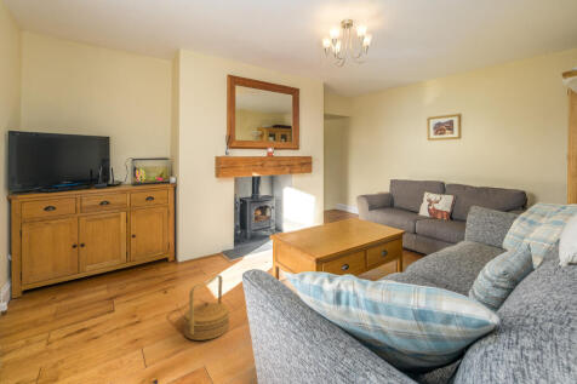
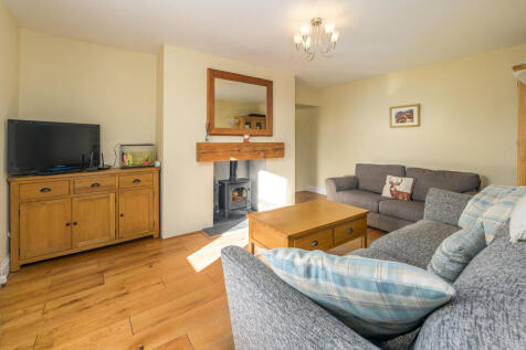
- basket (206, 304)
